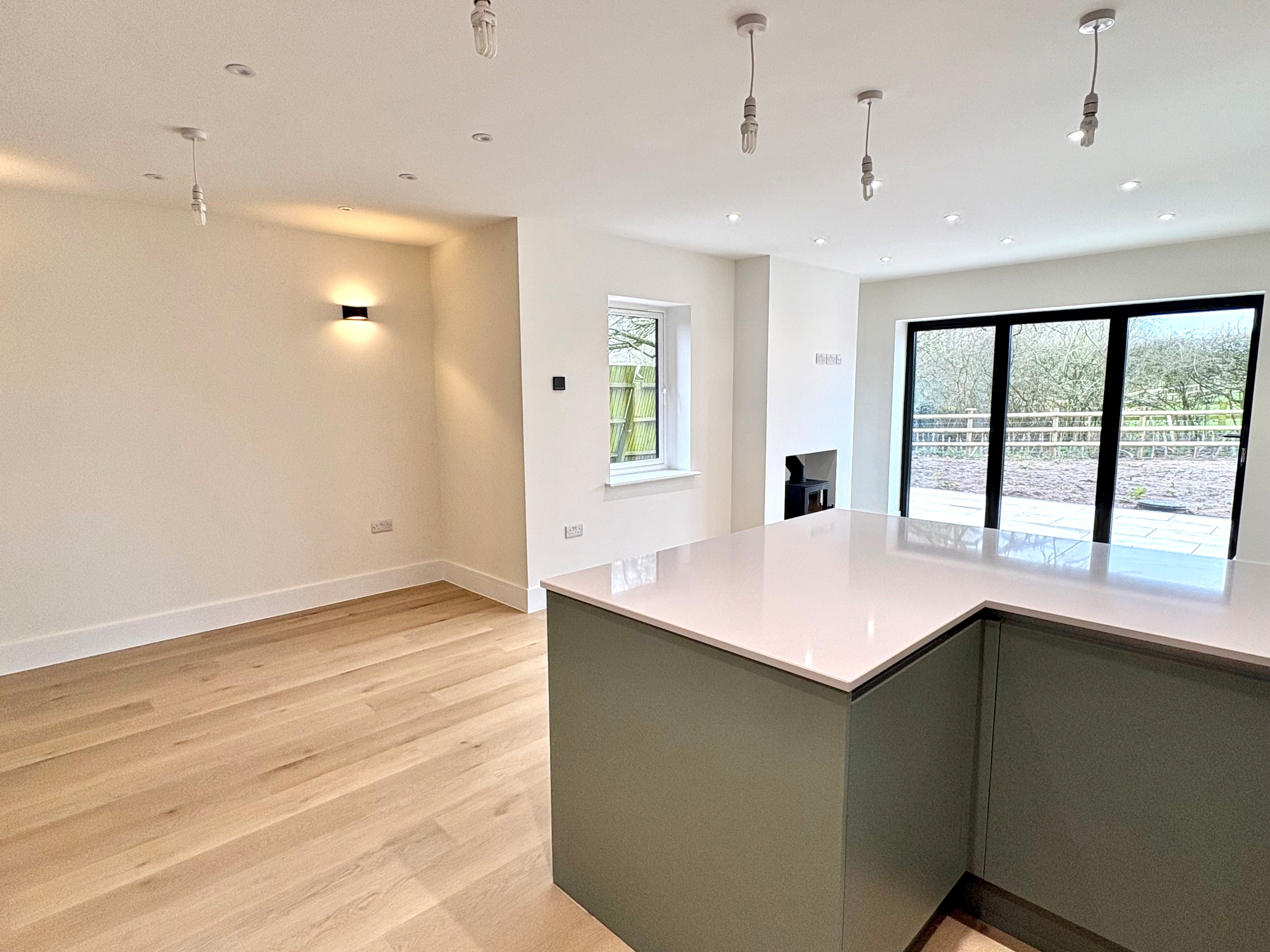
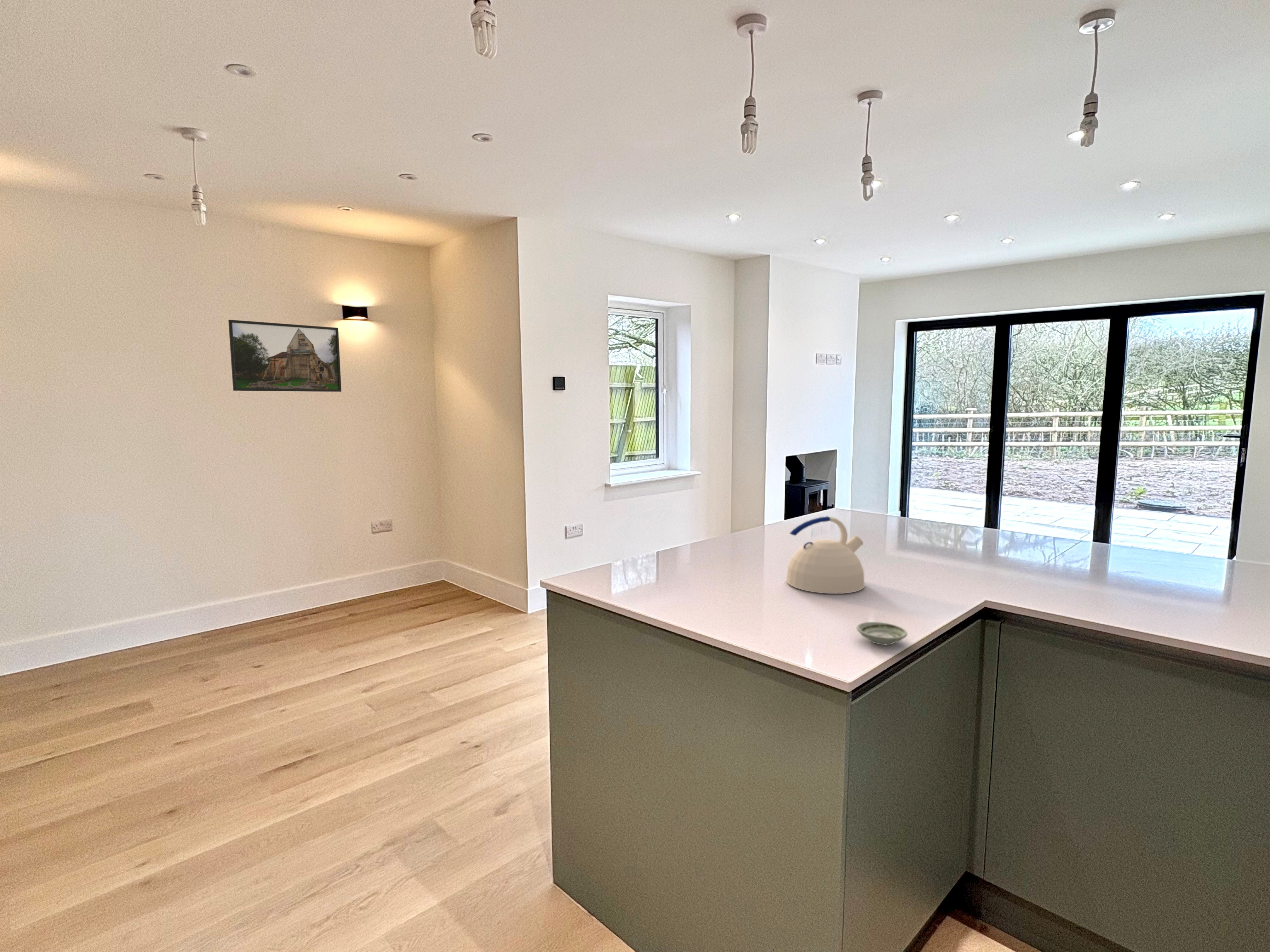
+ saucer (881, 635)
+ kettle (826, 550)
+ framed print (288, 358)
